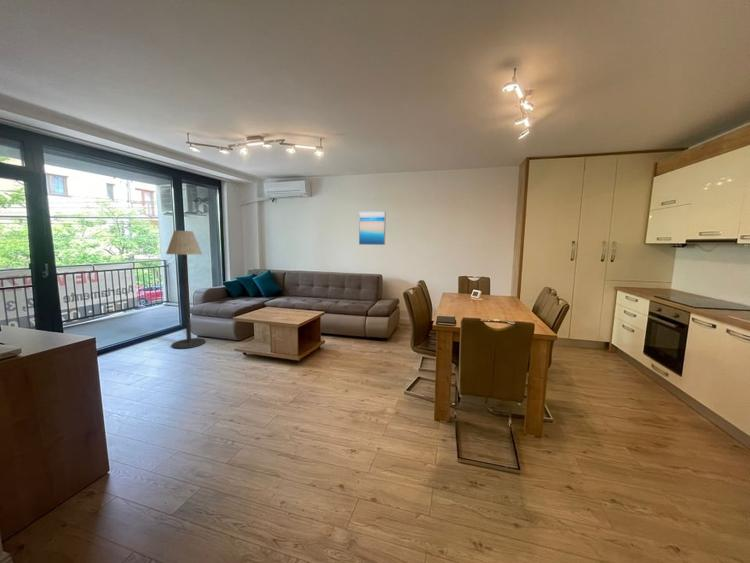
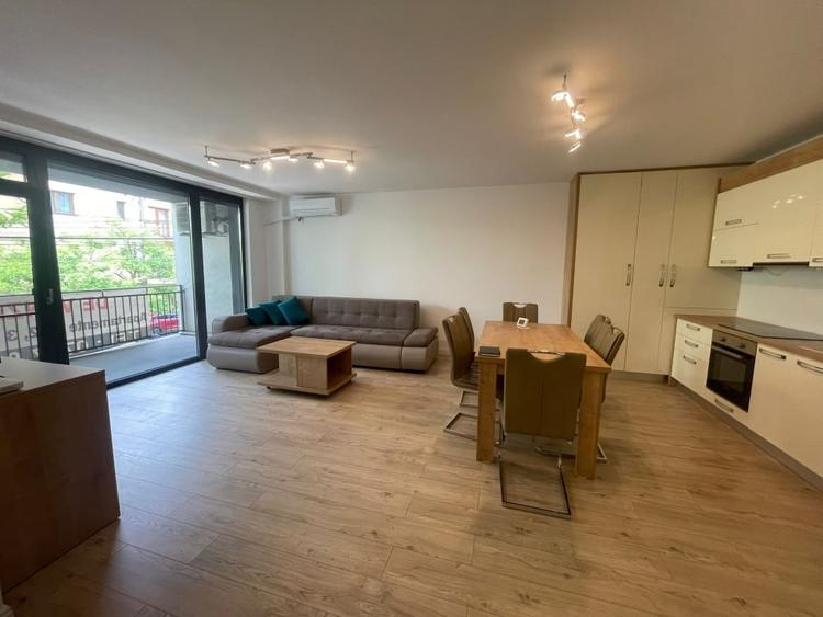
- floor lamp (186, 288)
- wall art (372, 228)
